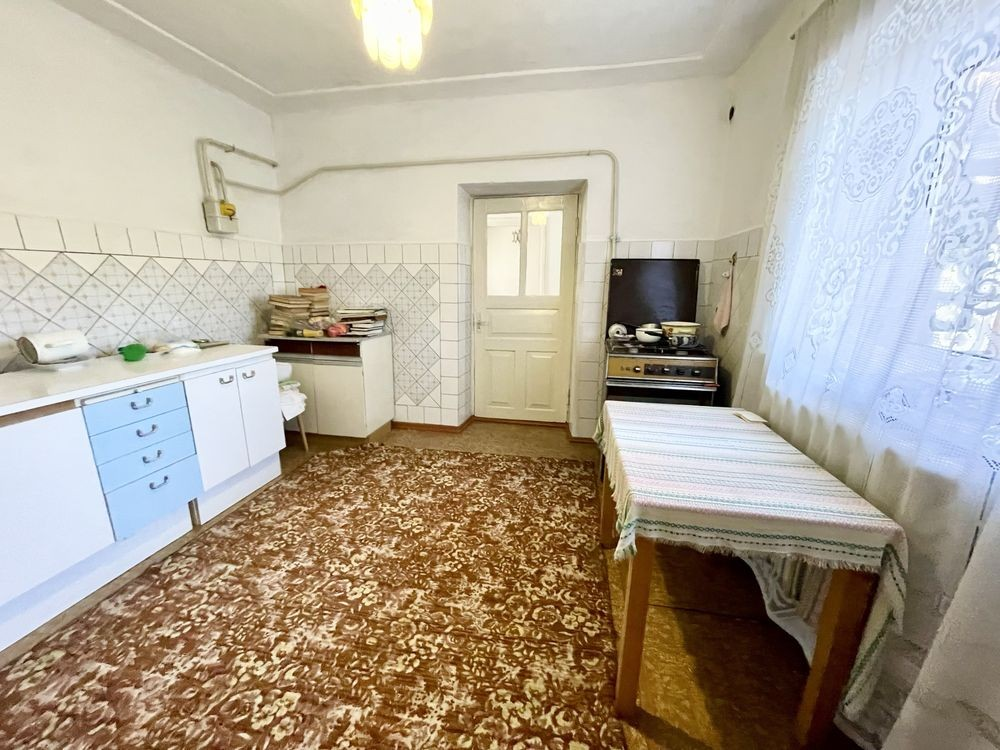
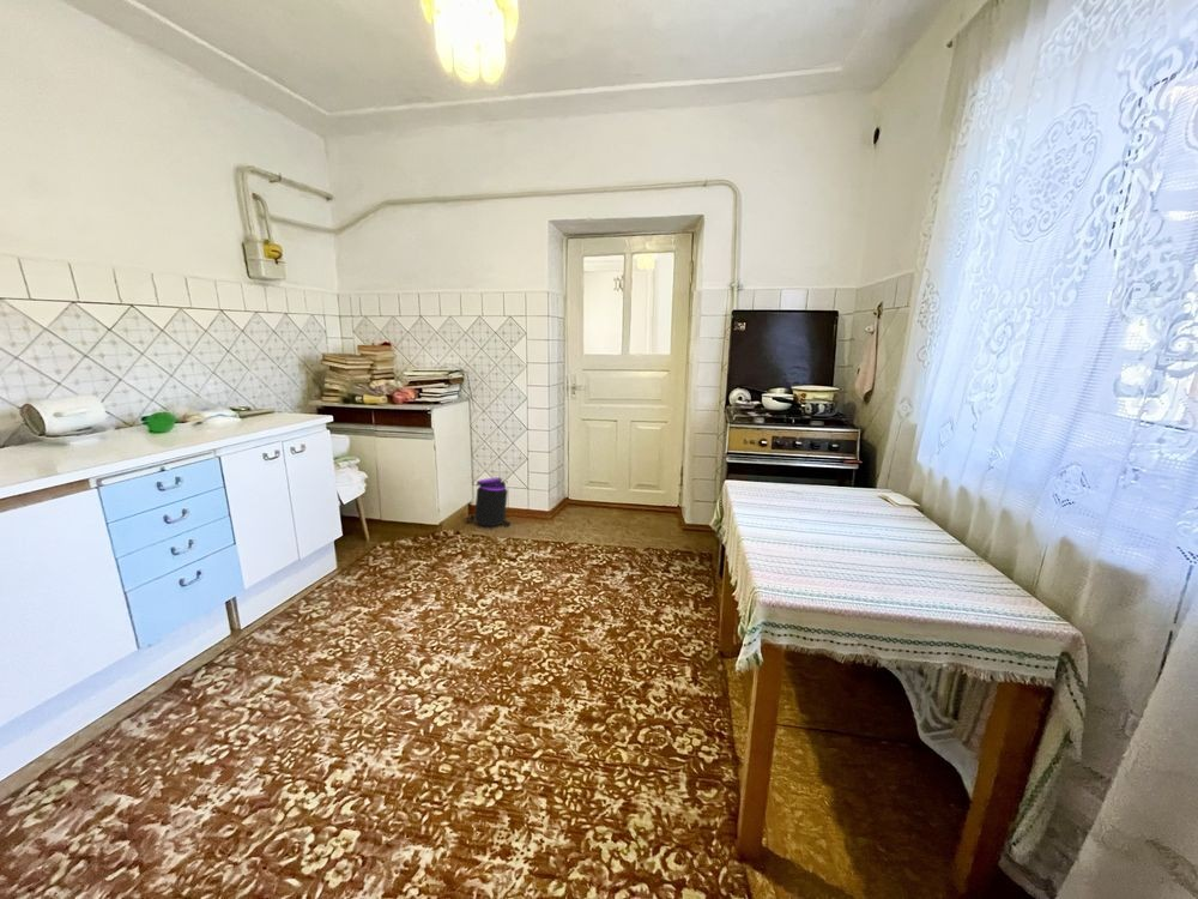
+ trash can (489, 500)
